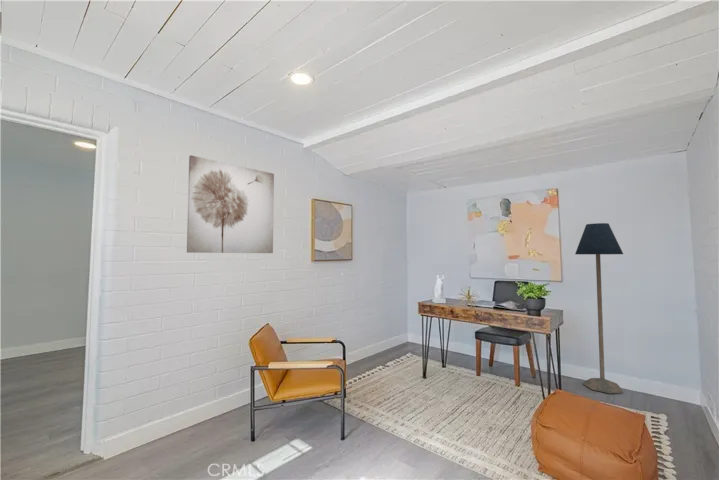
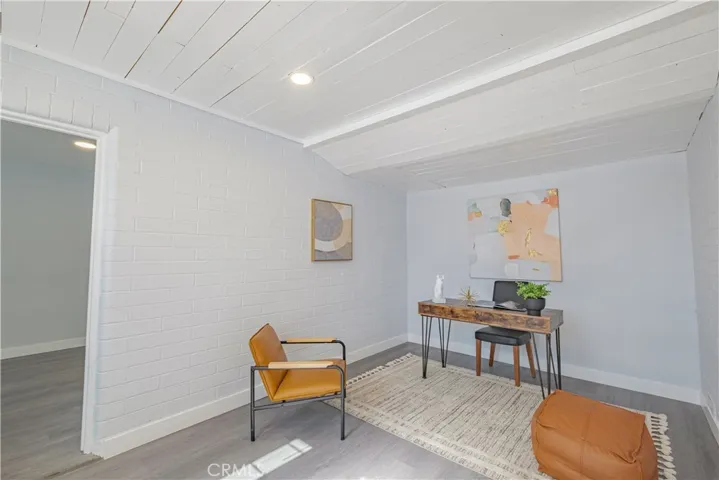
- floor lamp (599, 304)
- wall art (234, 208)
